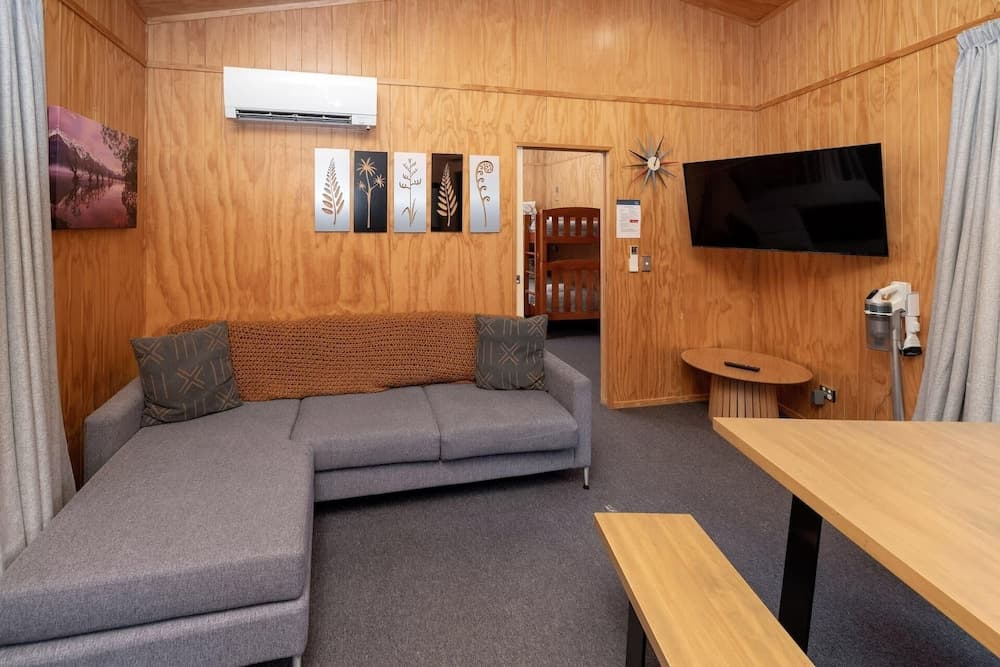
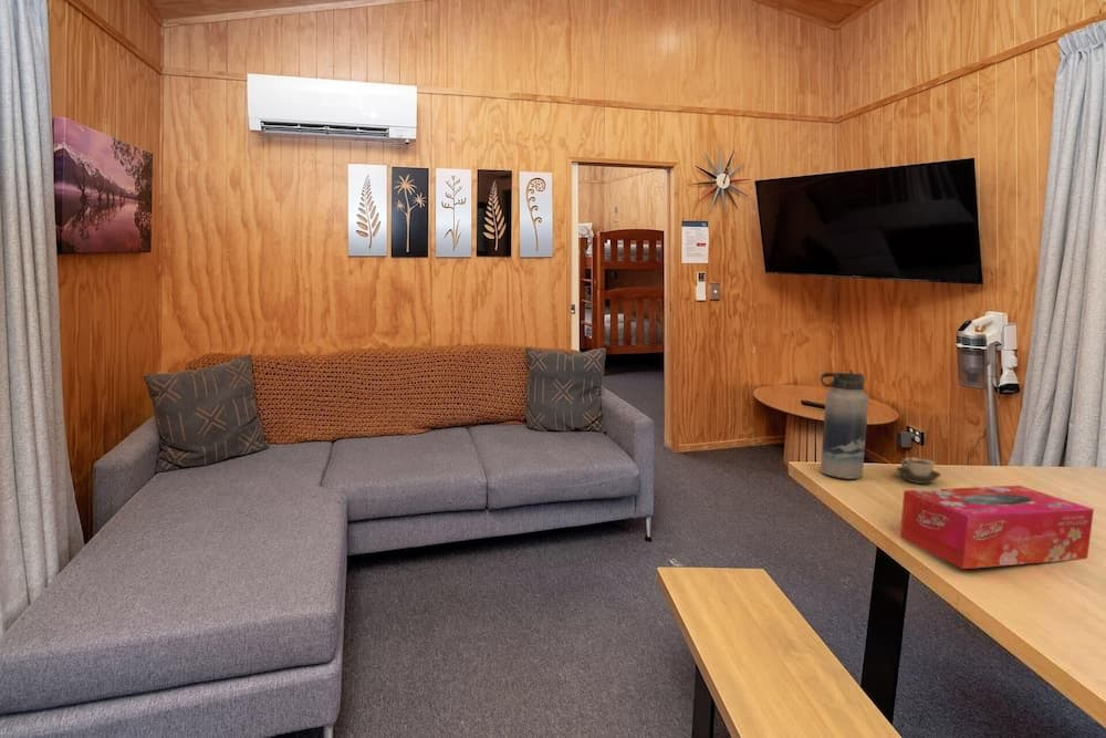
+ cup (918, 470)
+ water bottle (842, 422)
+ tissue box (992, 523)
